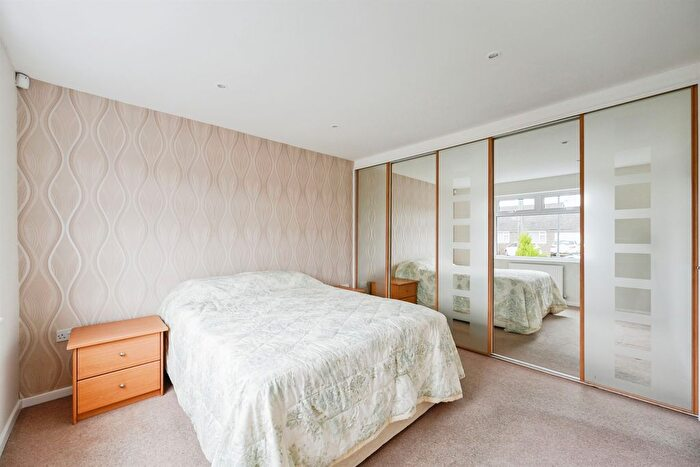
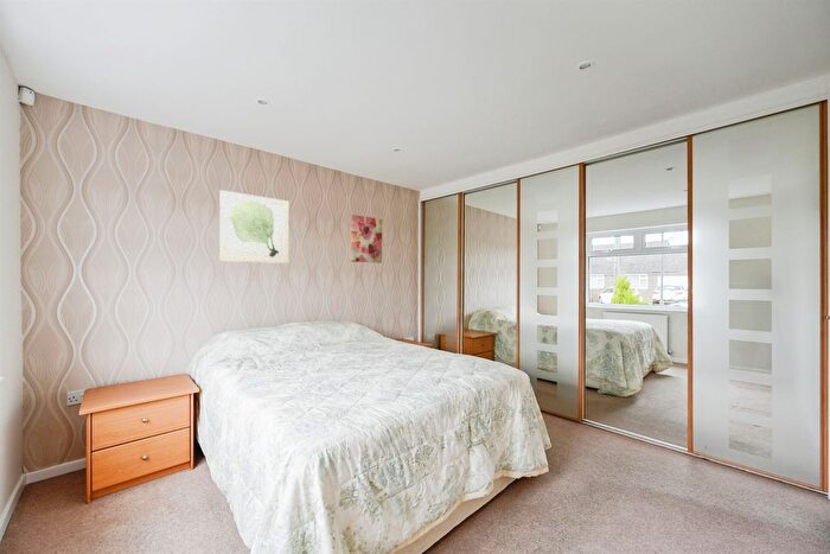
+ wall art (256, 229)
+ wall art (366, 240)
